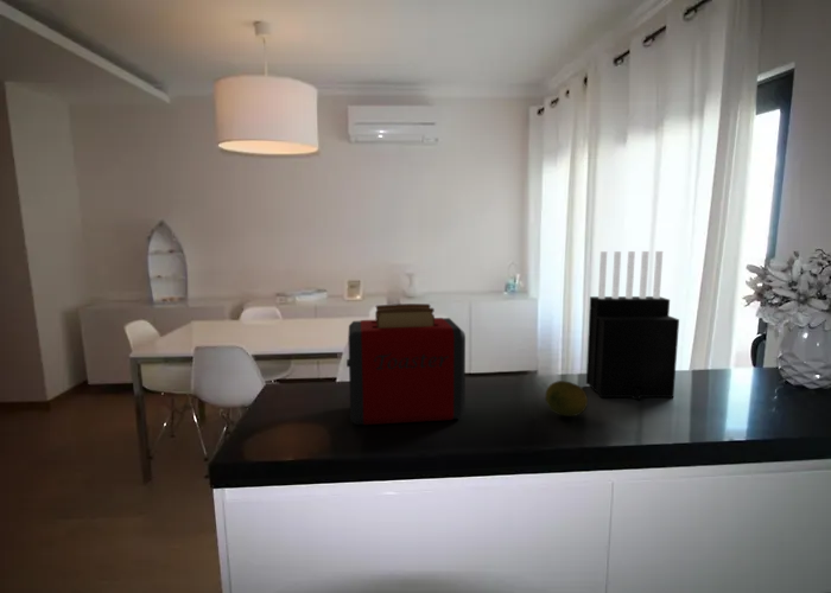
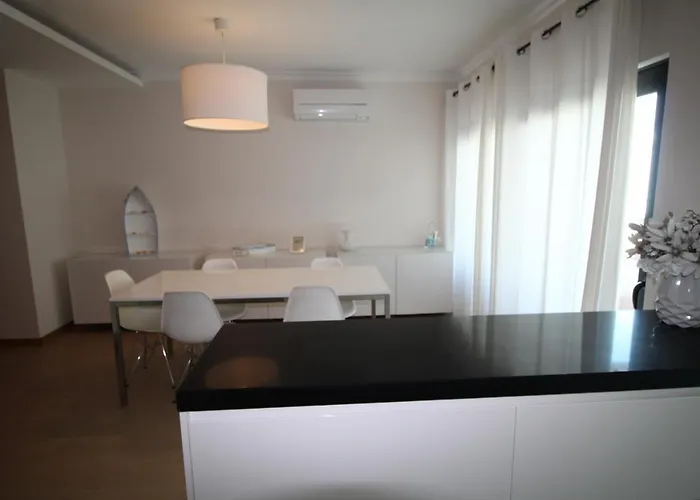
- fruit (566, 398)
- toaster (404, 359)
- knife block (633, 323)
